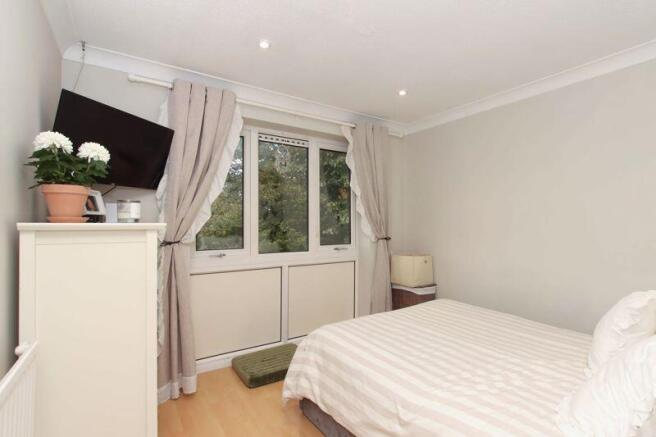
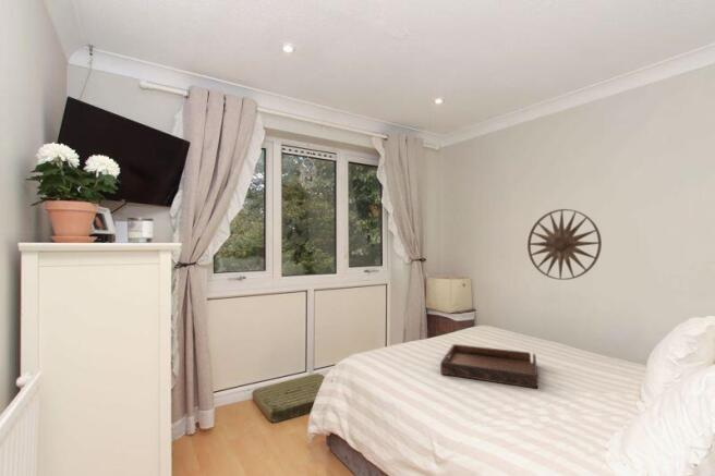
+ wall art (561, 244)
+ serving tray (489, 363)
